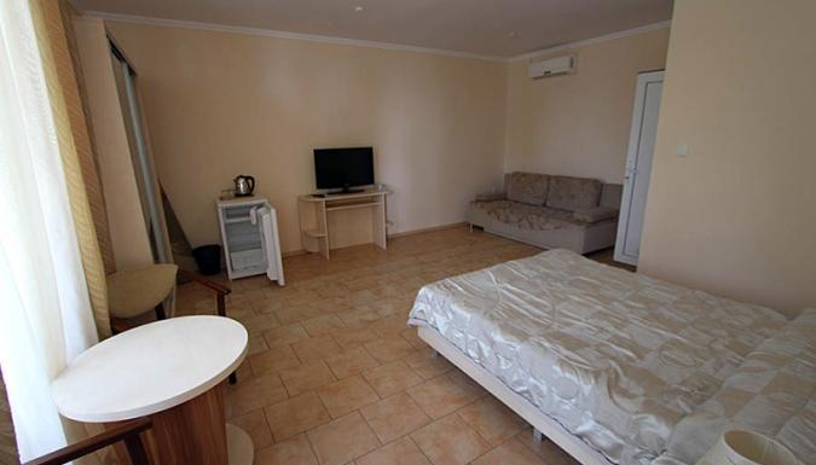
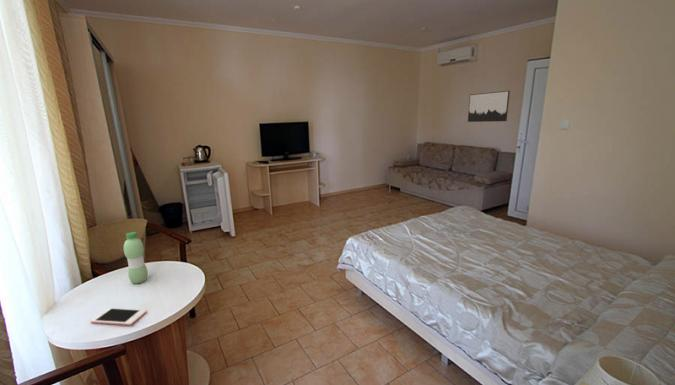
+ wall art (487, 107)
+ water bottle (135, 257)
+ cell phone (119, 316)
